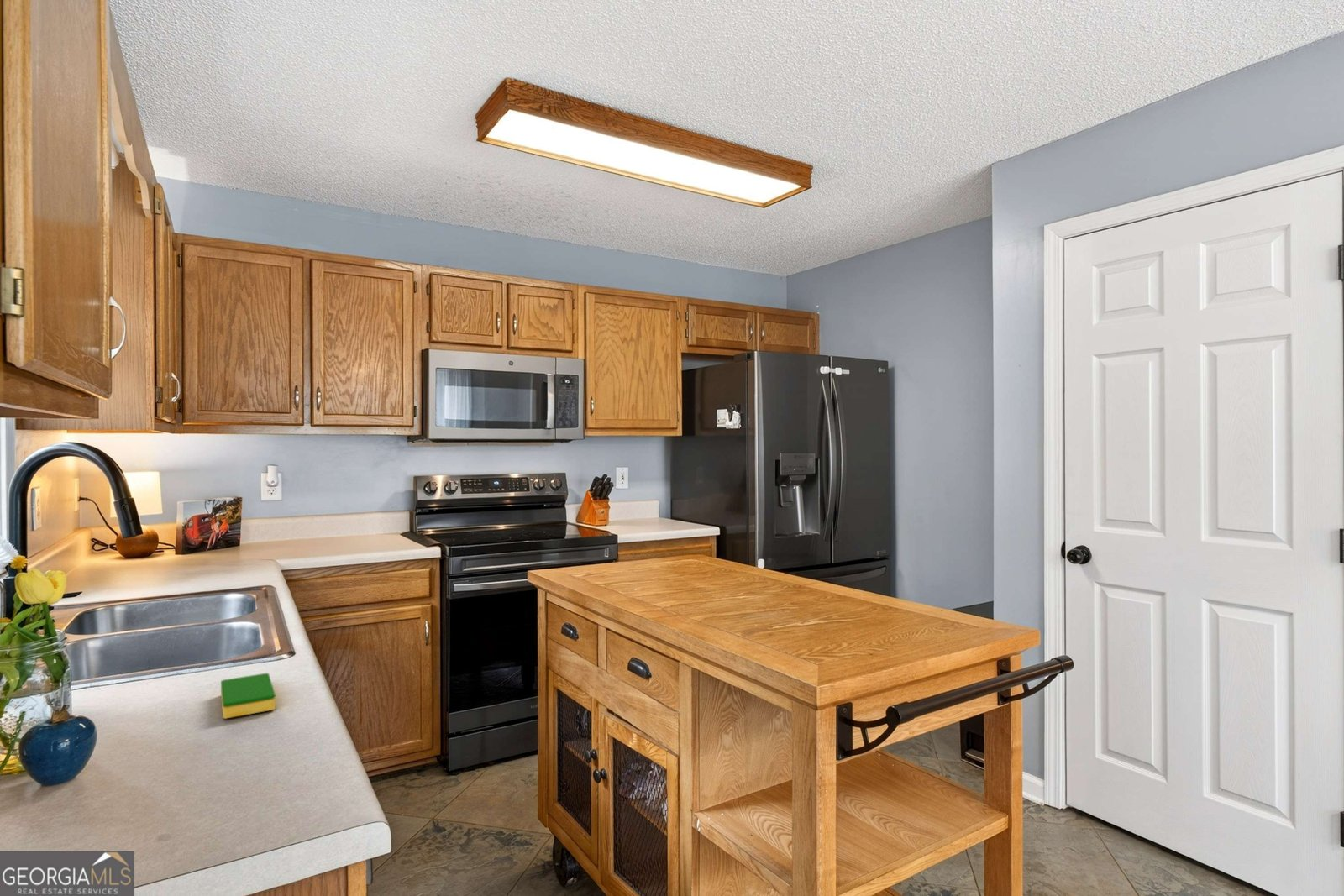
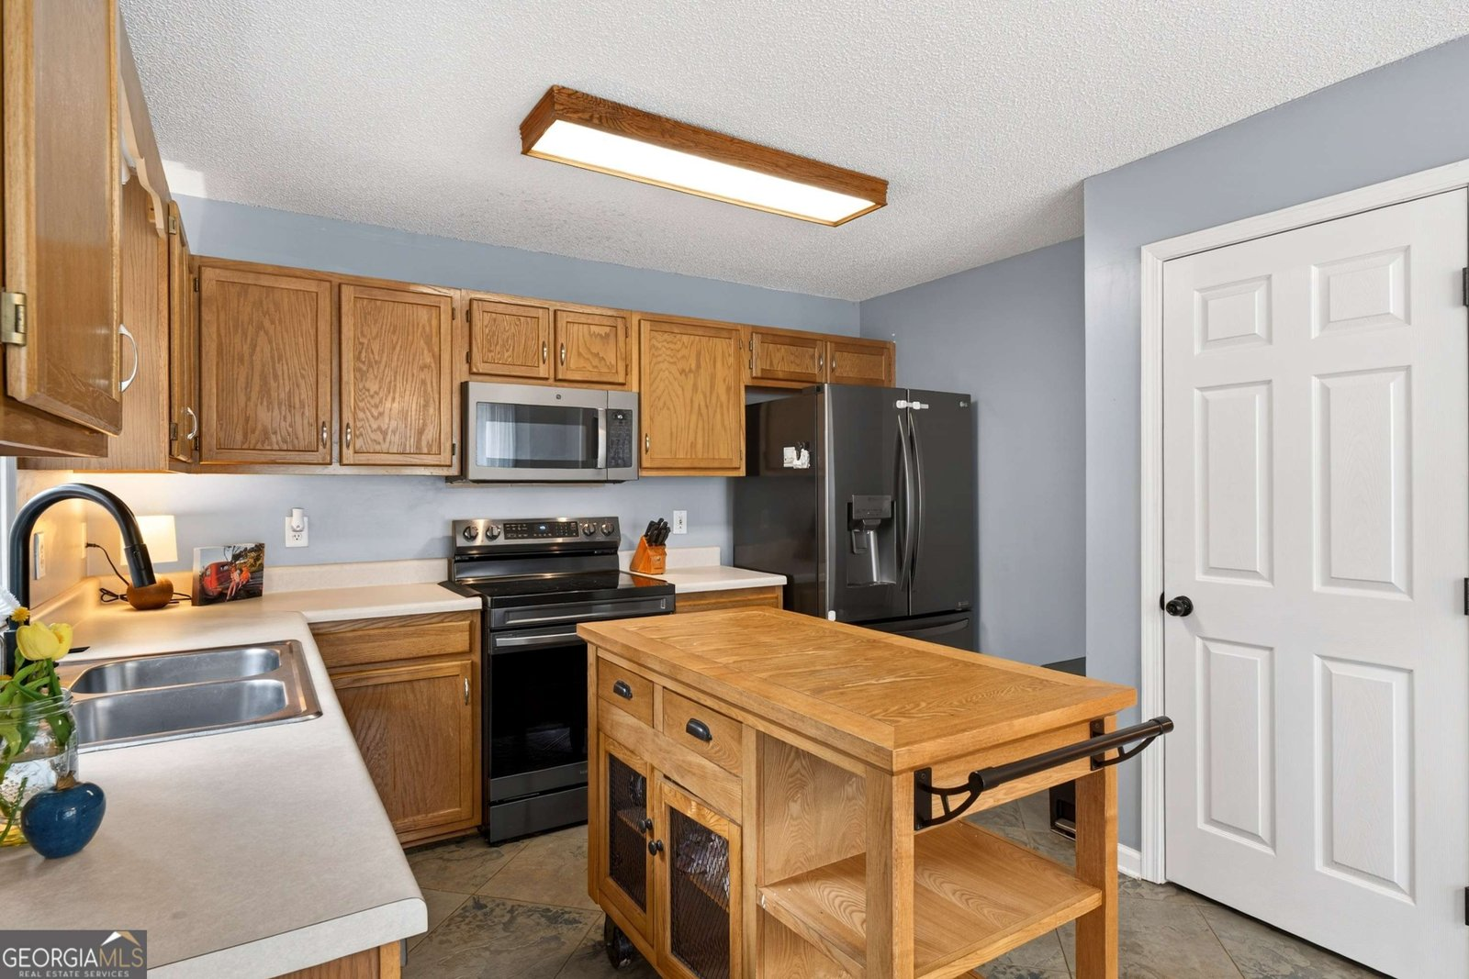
- dish sponge (247, 694)
